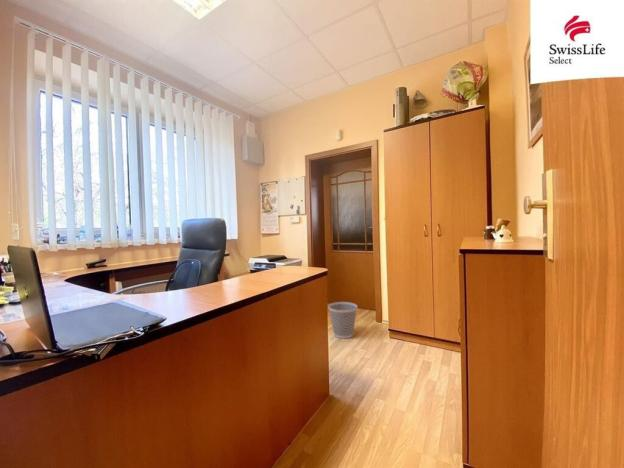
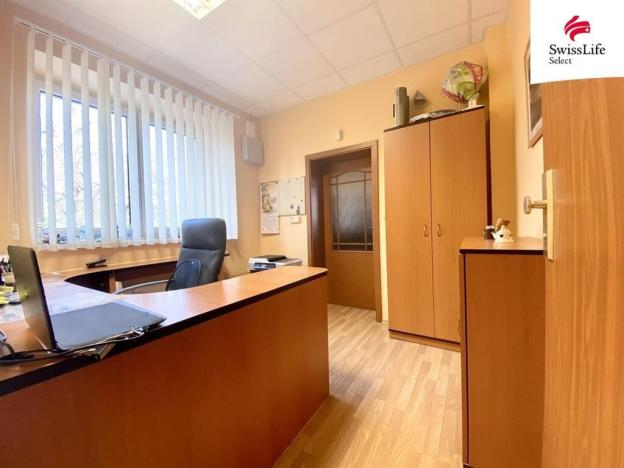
- wastebasket (343, 320)
